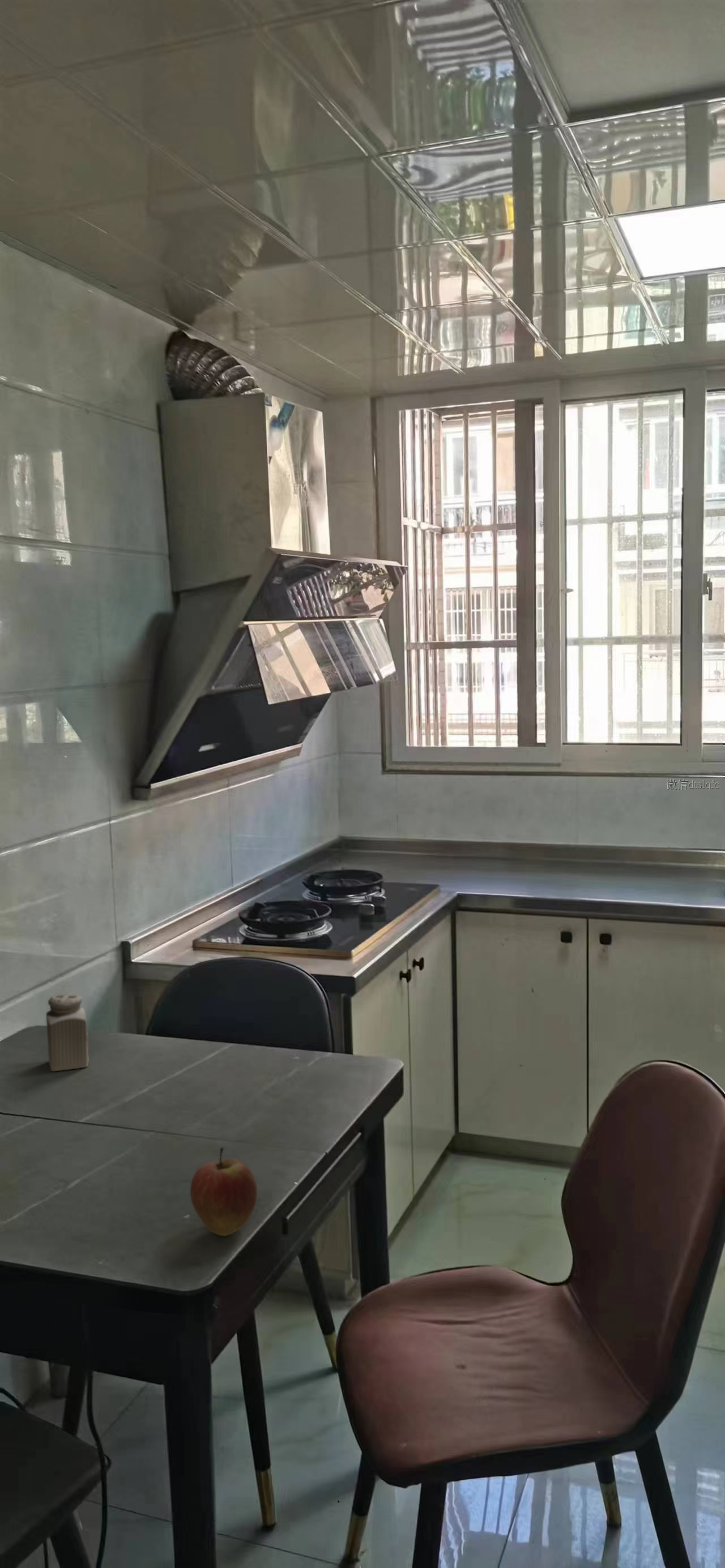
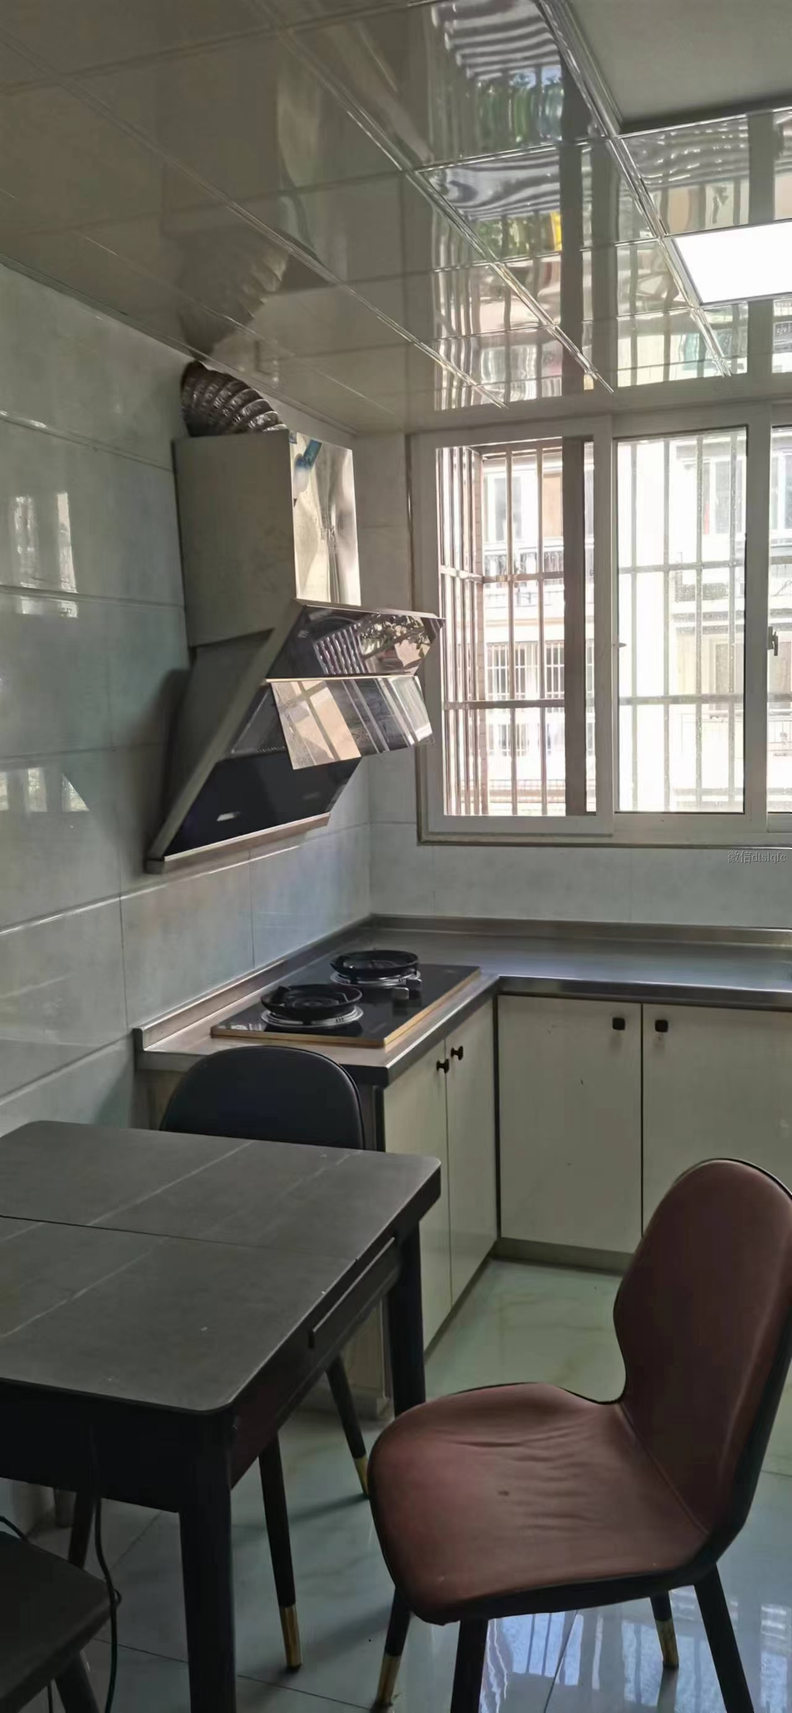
- apple (223, 1190)
- salt shaker (66, 1030)
